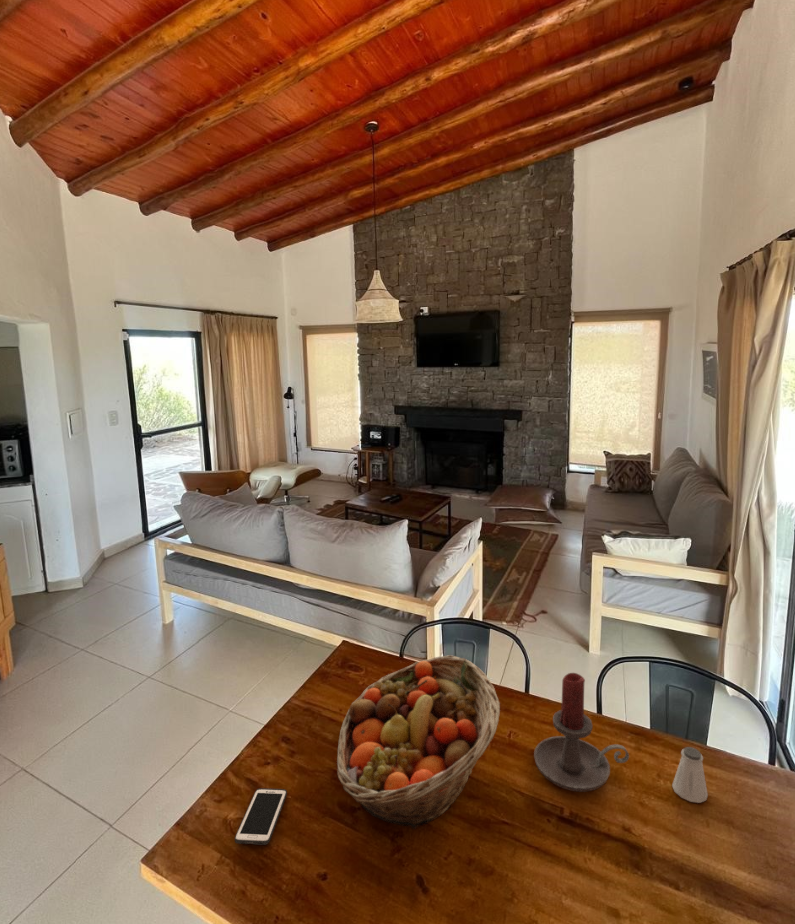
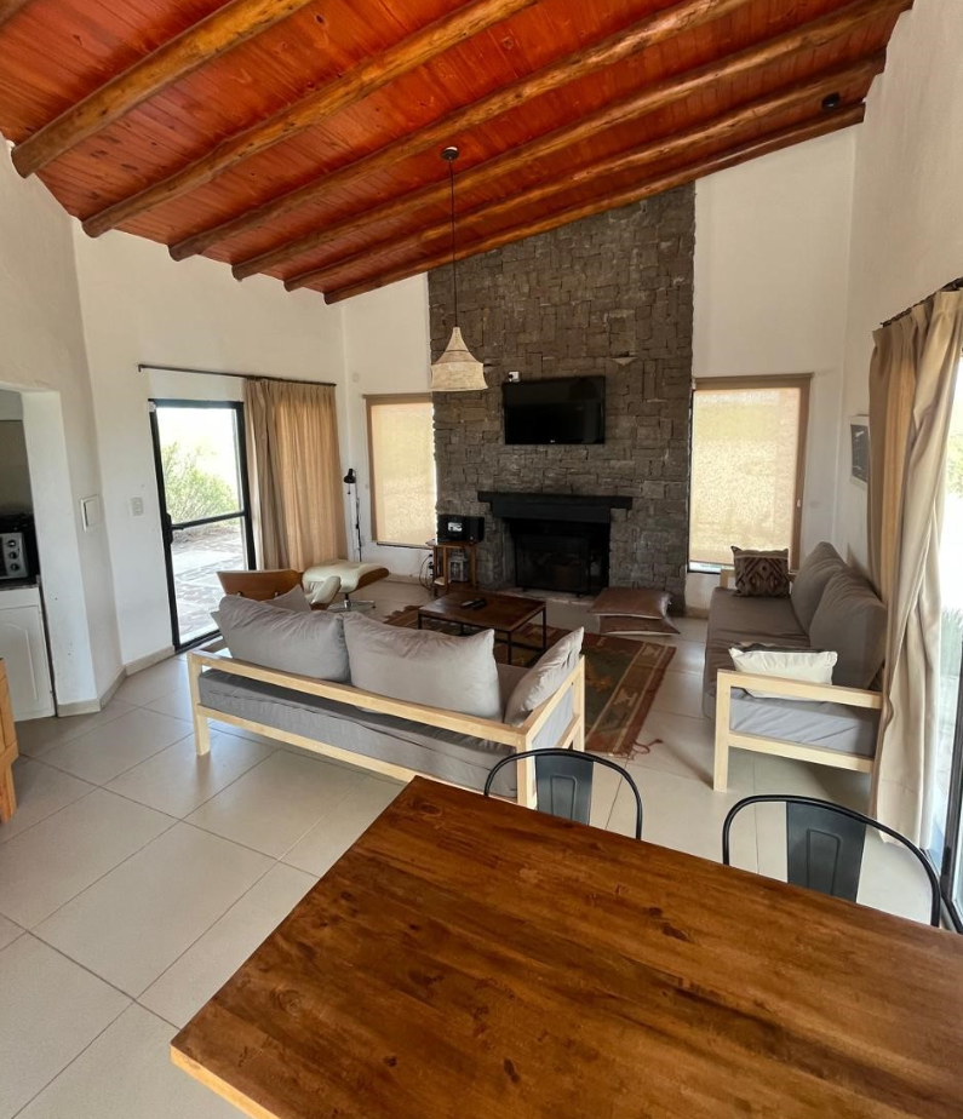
- saltshaker (690, 771)
- cell phone (262, 815)
- fruit basket (416, 731)
- candle holder (583, 722)
